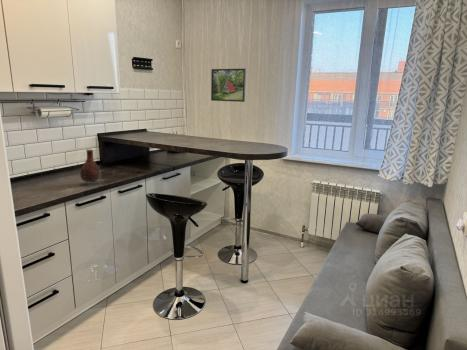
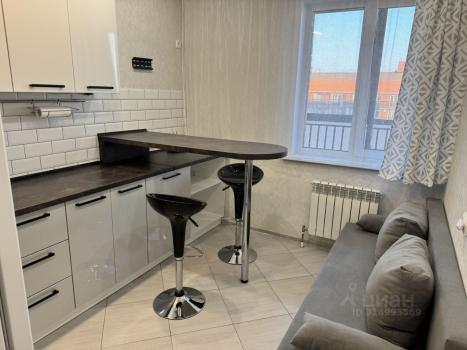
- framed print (227, 85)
- vase (81, 168)
